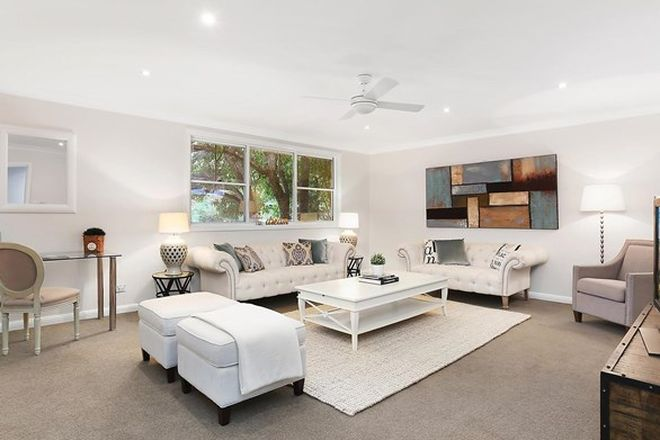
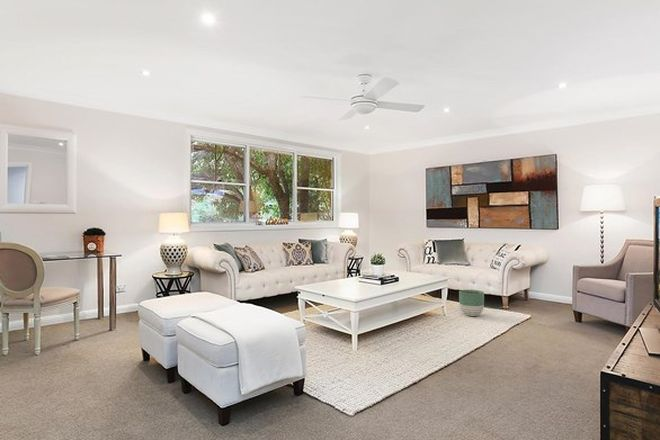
+ planter (471, 303)
